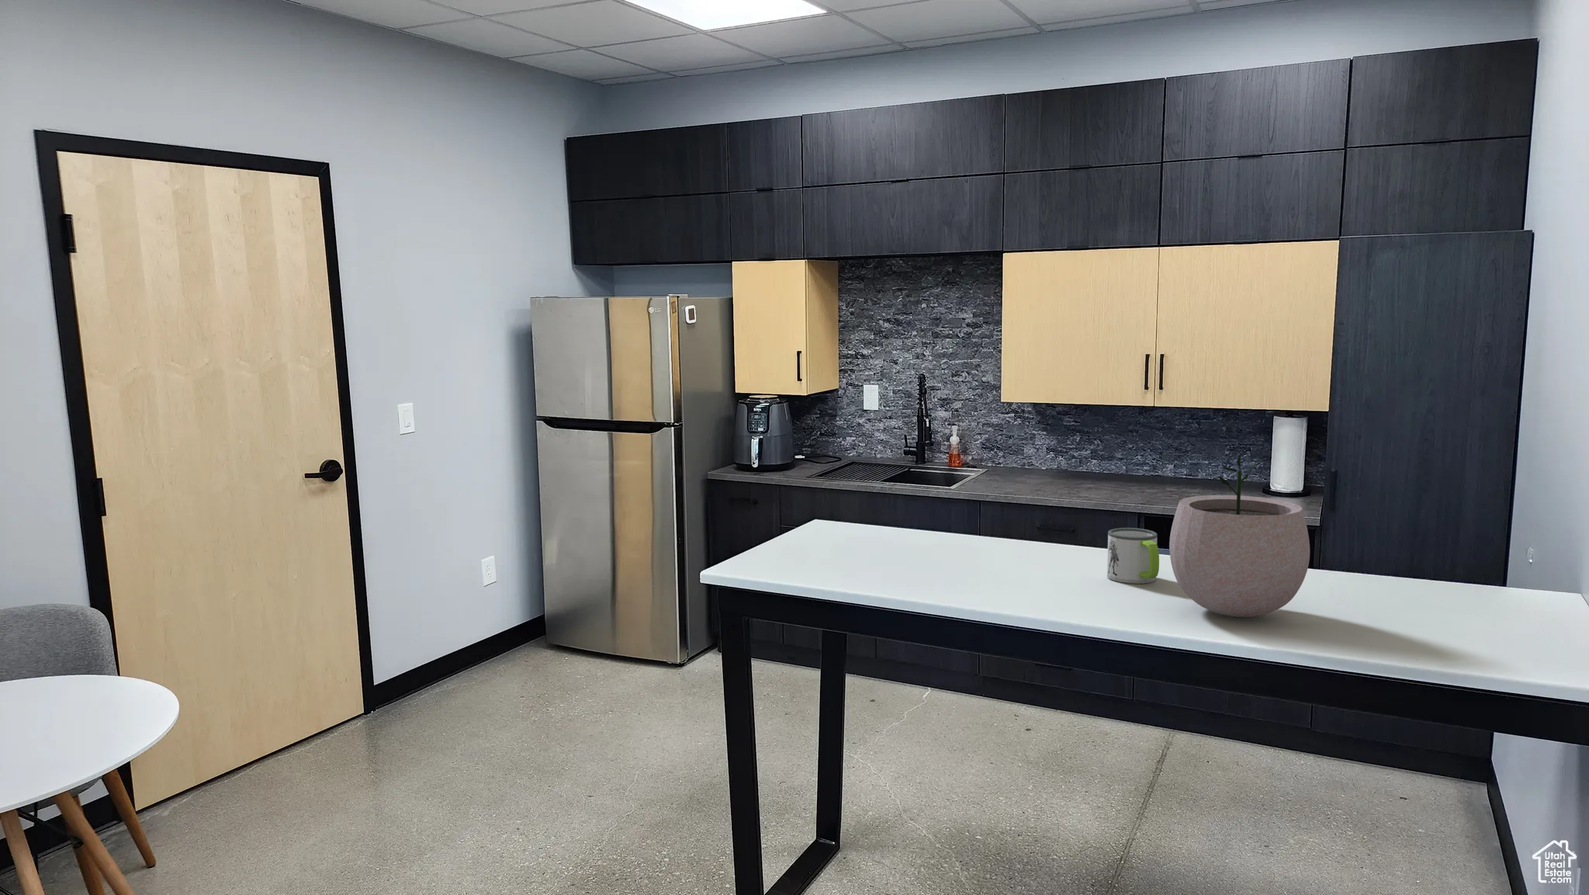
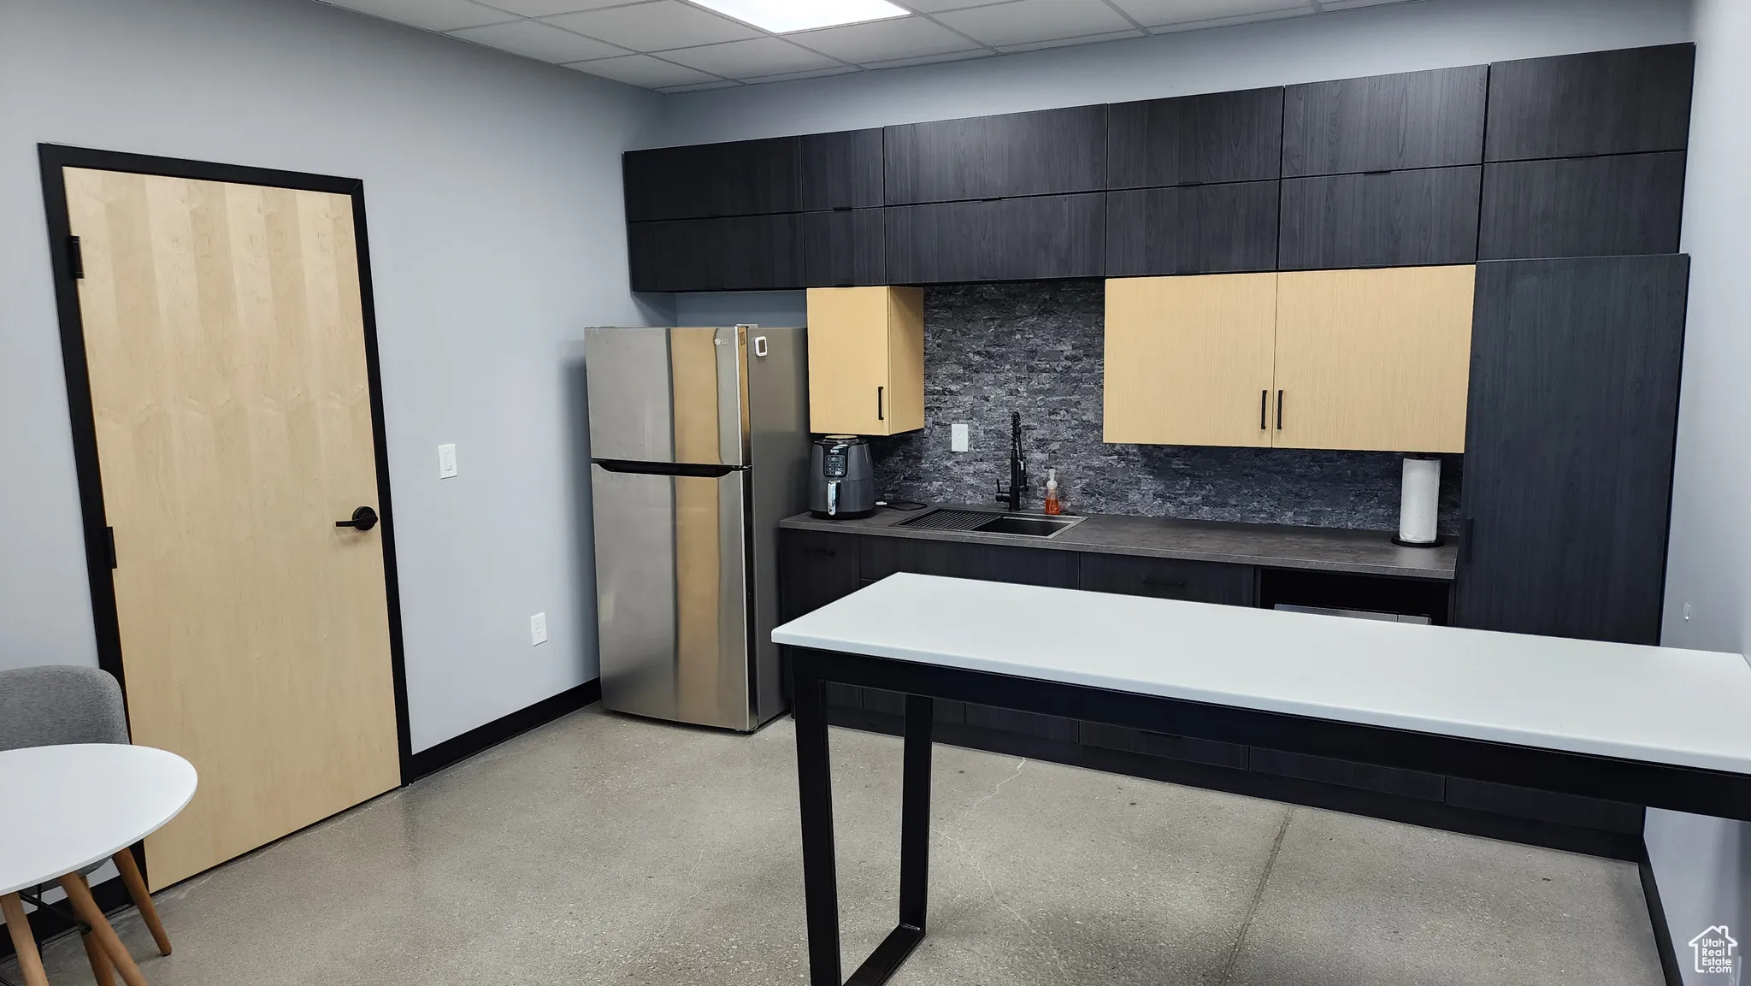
- mug (1137, 557)
- plant pot (1238, 535)
